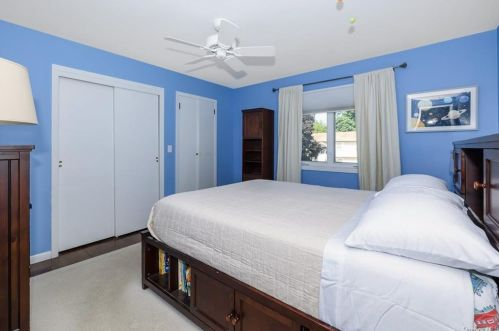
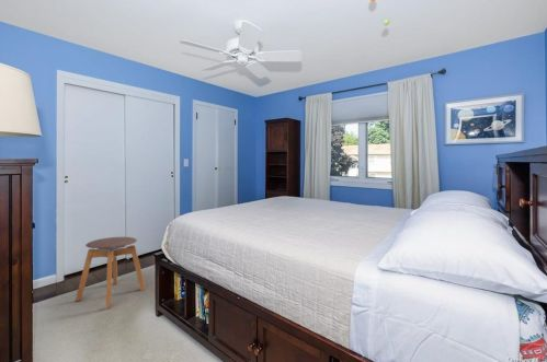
+ stool (113, 267)
